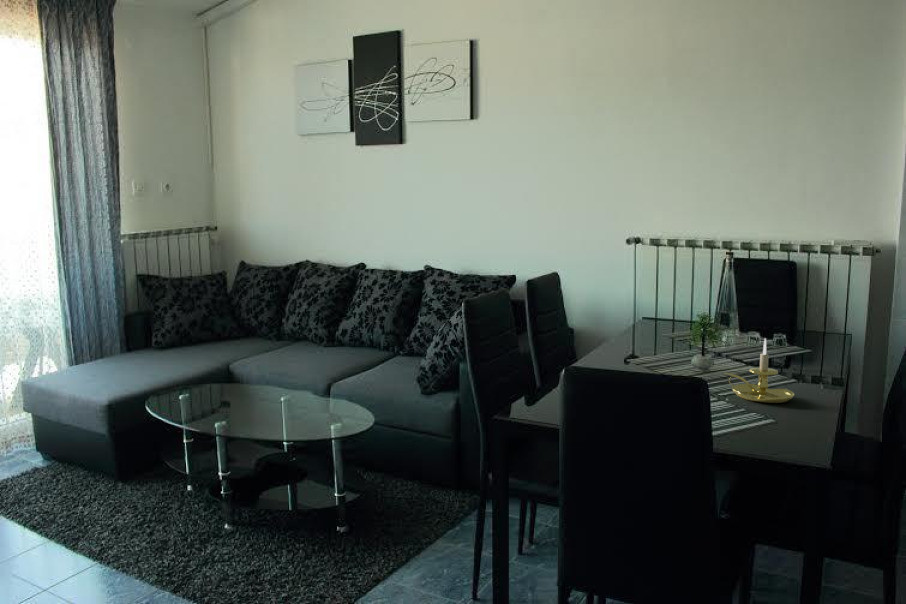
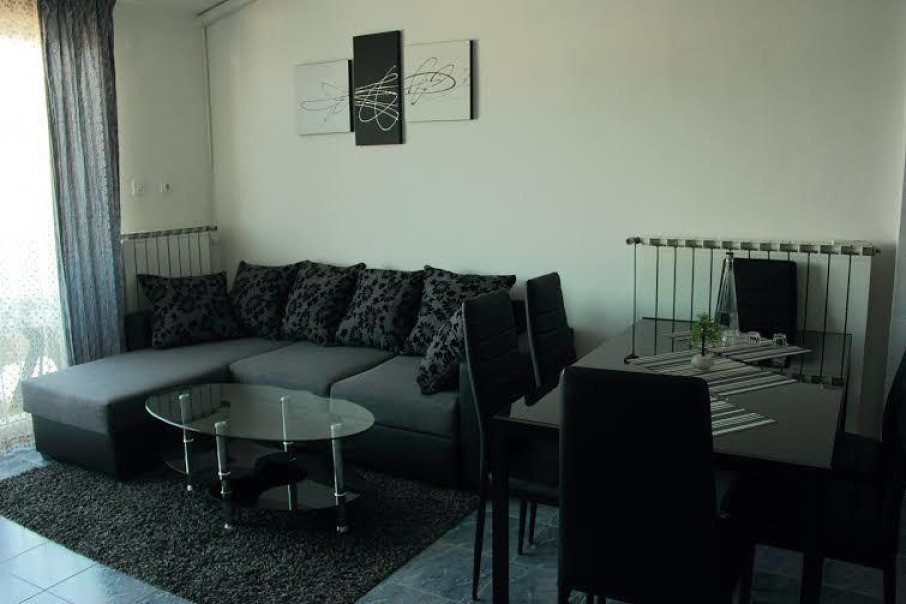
- candle holder (758, 367)
